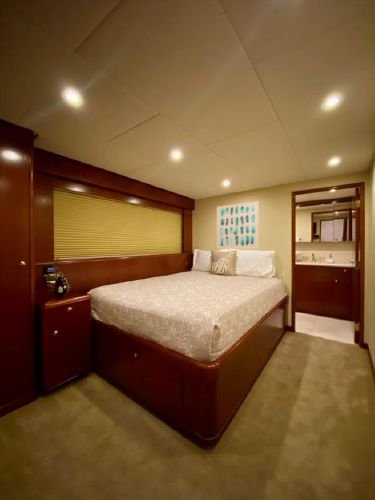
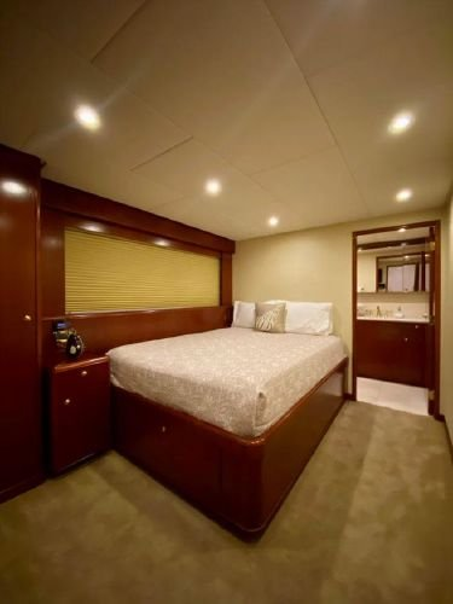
- wall art (236, 226)
